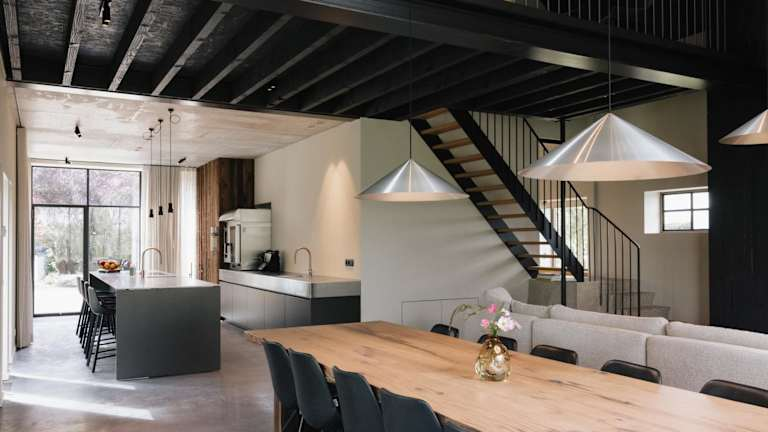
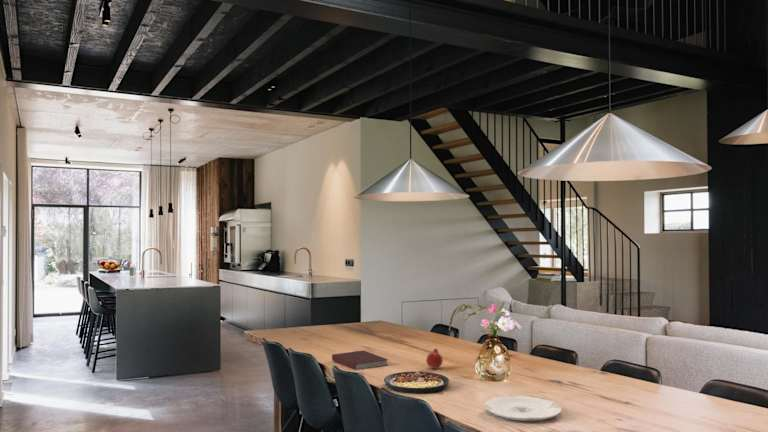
+ fruit (434, 358)
+ plate (522, 409)
+ plate (416, 380)
+ notebook (359, 359)
